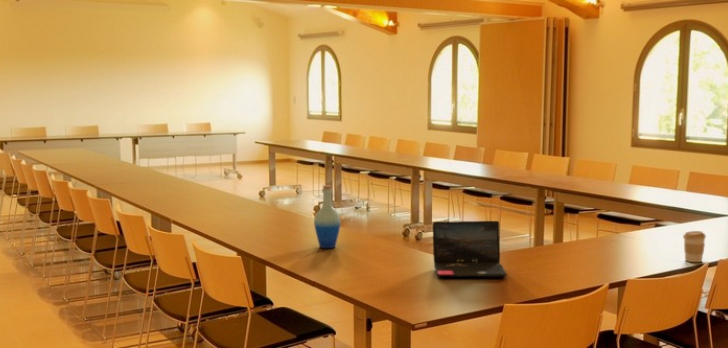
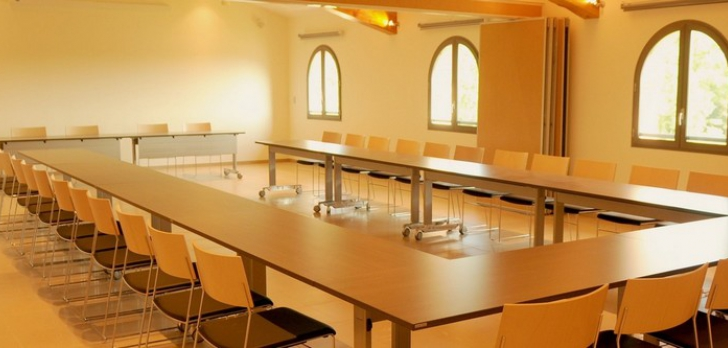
- bottle (327, 216)
- coffee cup (694, 246)
- laptop (468, 248)
